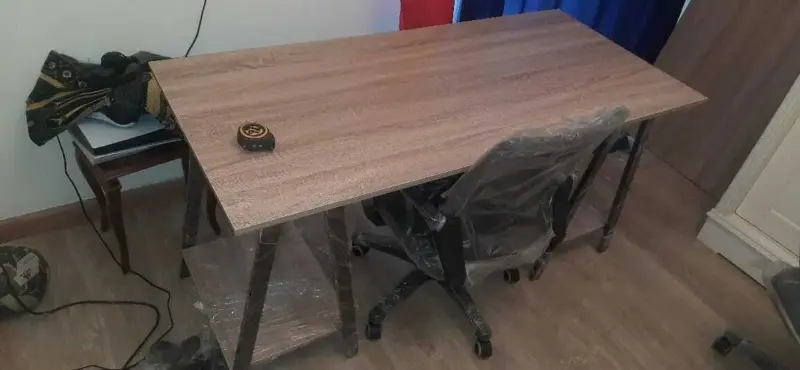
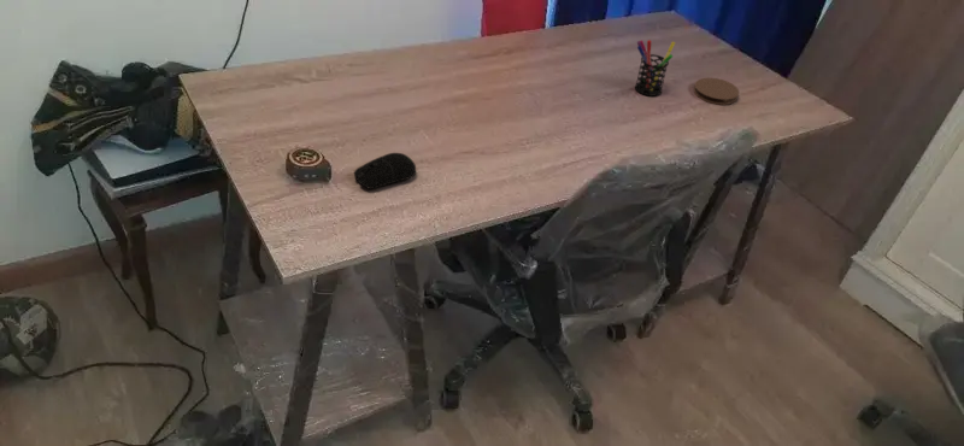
+ computer mouse (386, 168)
+ pen holder (654, 65)
+ coaster (716, 90)
